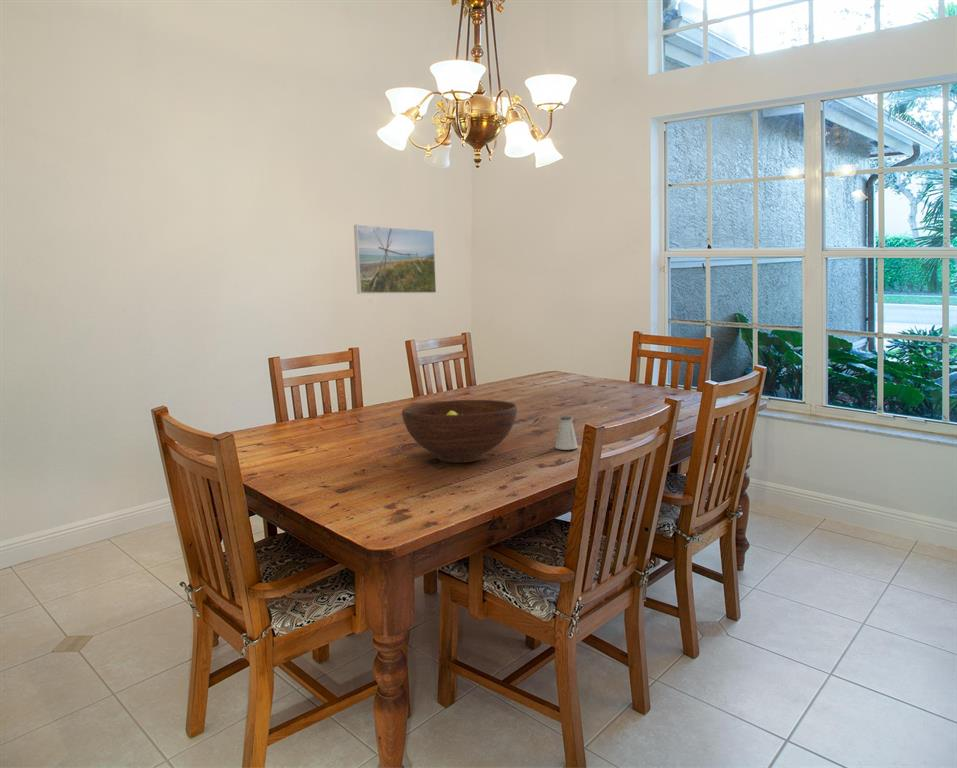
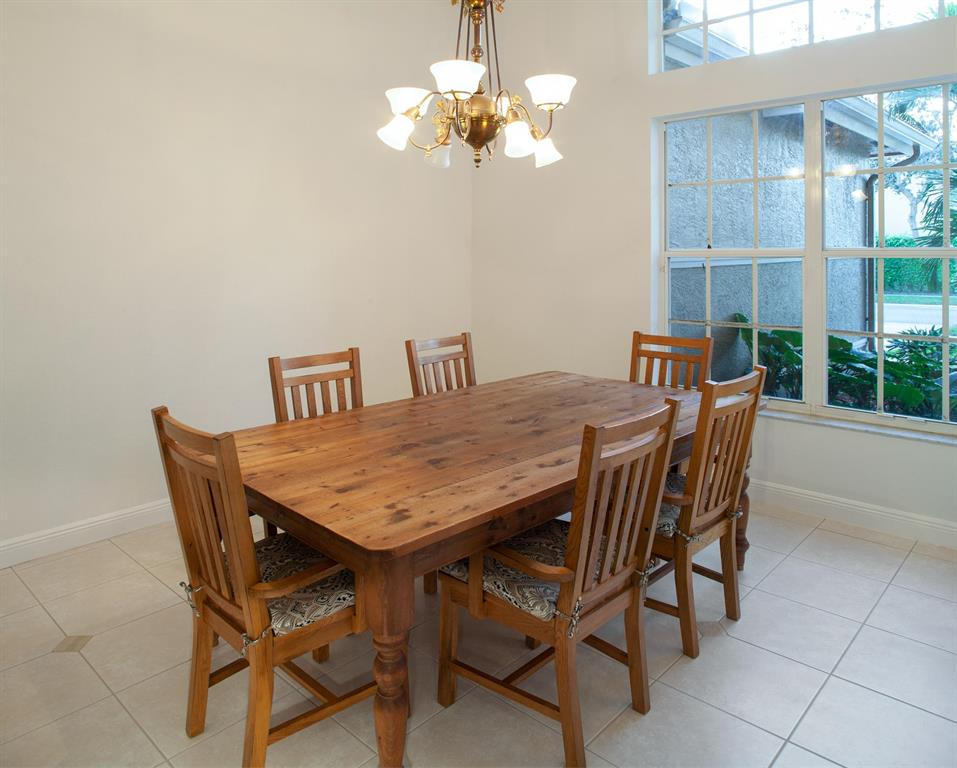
- saltshaker (566, 432)
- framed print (397, 260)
- fruit bowl (460, 433)
